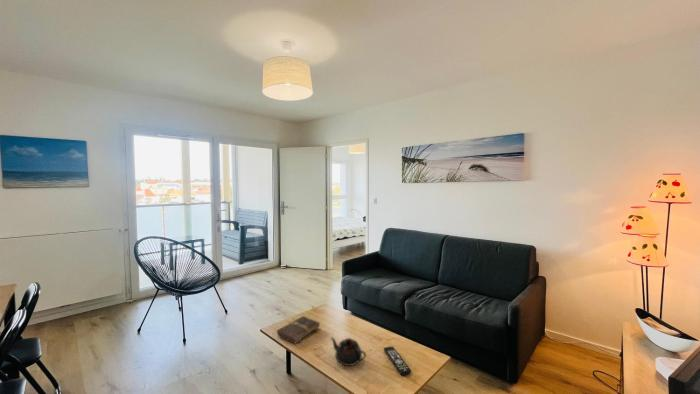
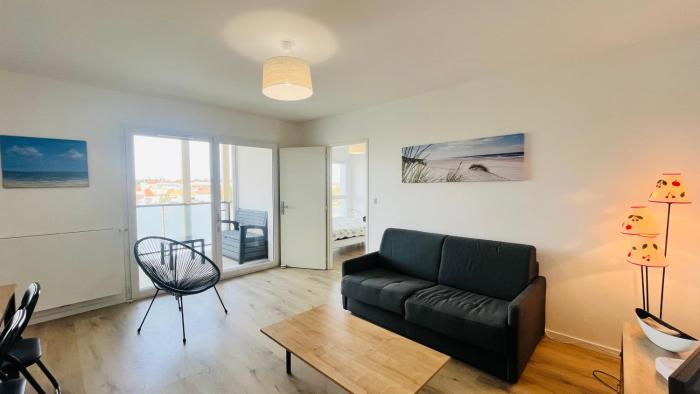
- teapot (347, 349)
- book (299, 328)
- remote control (396, 360)
